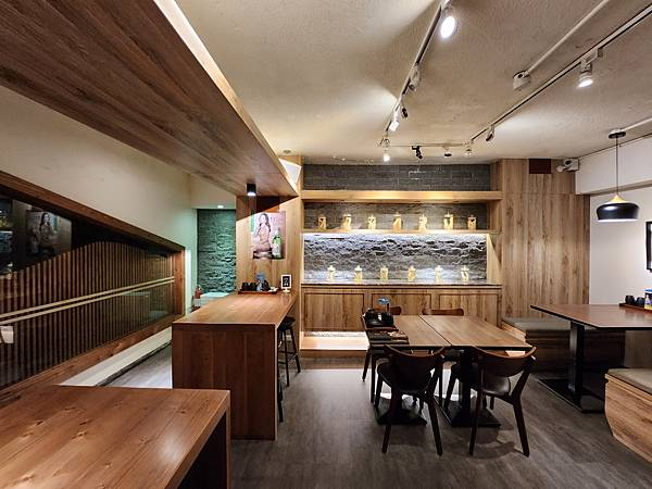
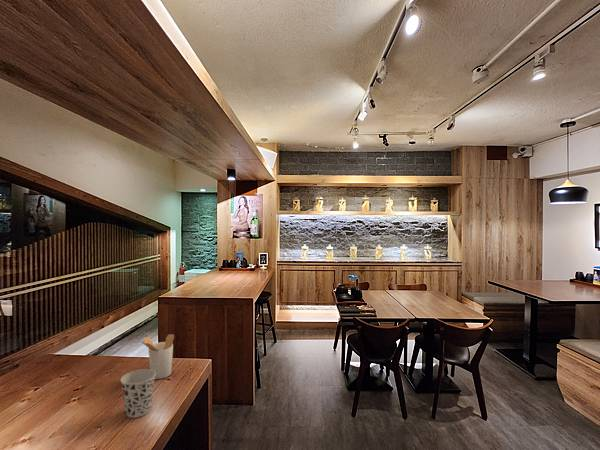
+ cup (138, 393)
+ utensil holder (156, 355)
